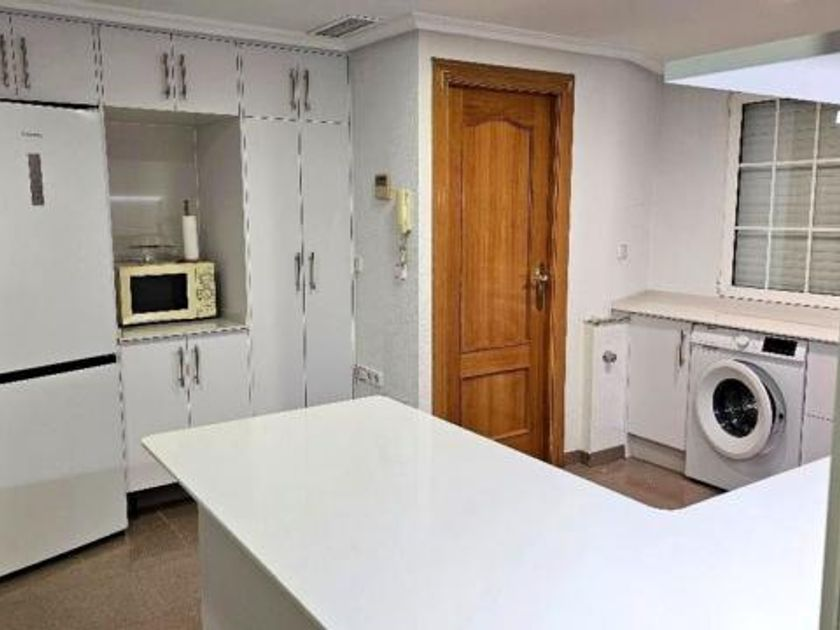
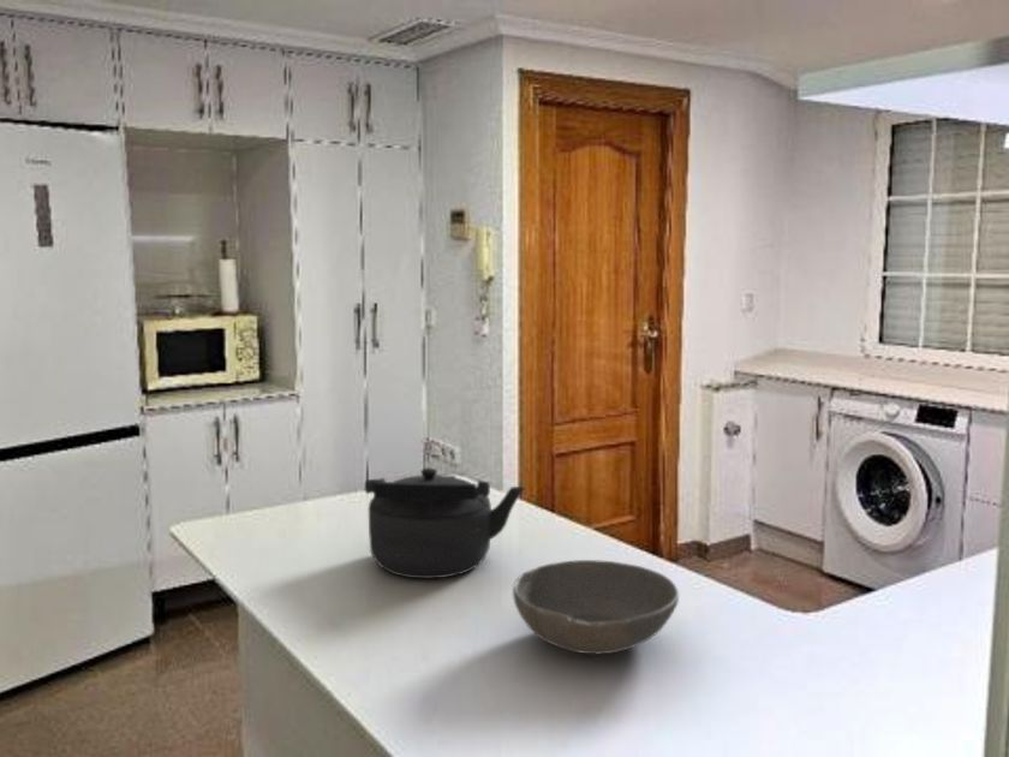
+ kettle (434, 515)
+ bowl (593, 612)
